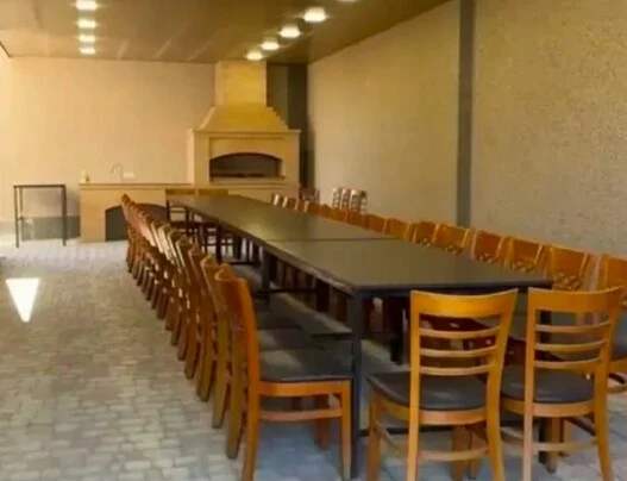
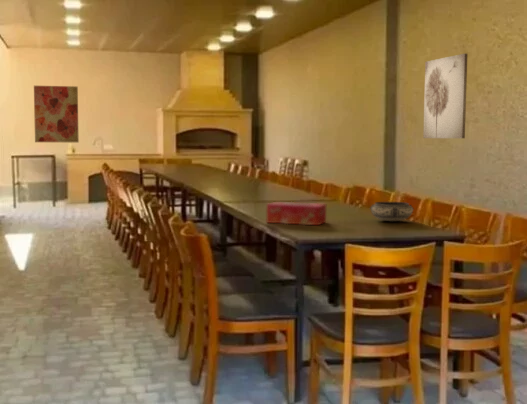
+ wall art (56, 114)
+ wall art (444, 98)
+ tissue box (296, 213)
+ bowl (391, 212)
